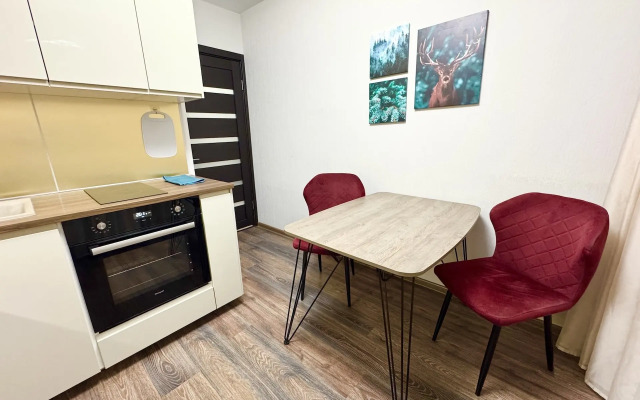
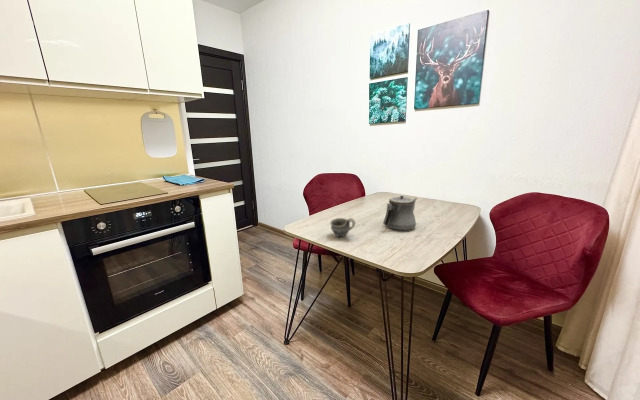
+ teapot (401, 211)
+ cup (341, 226)
